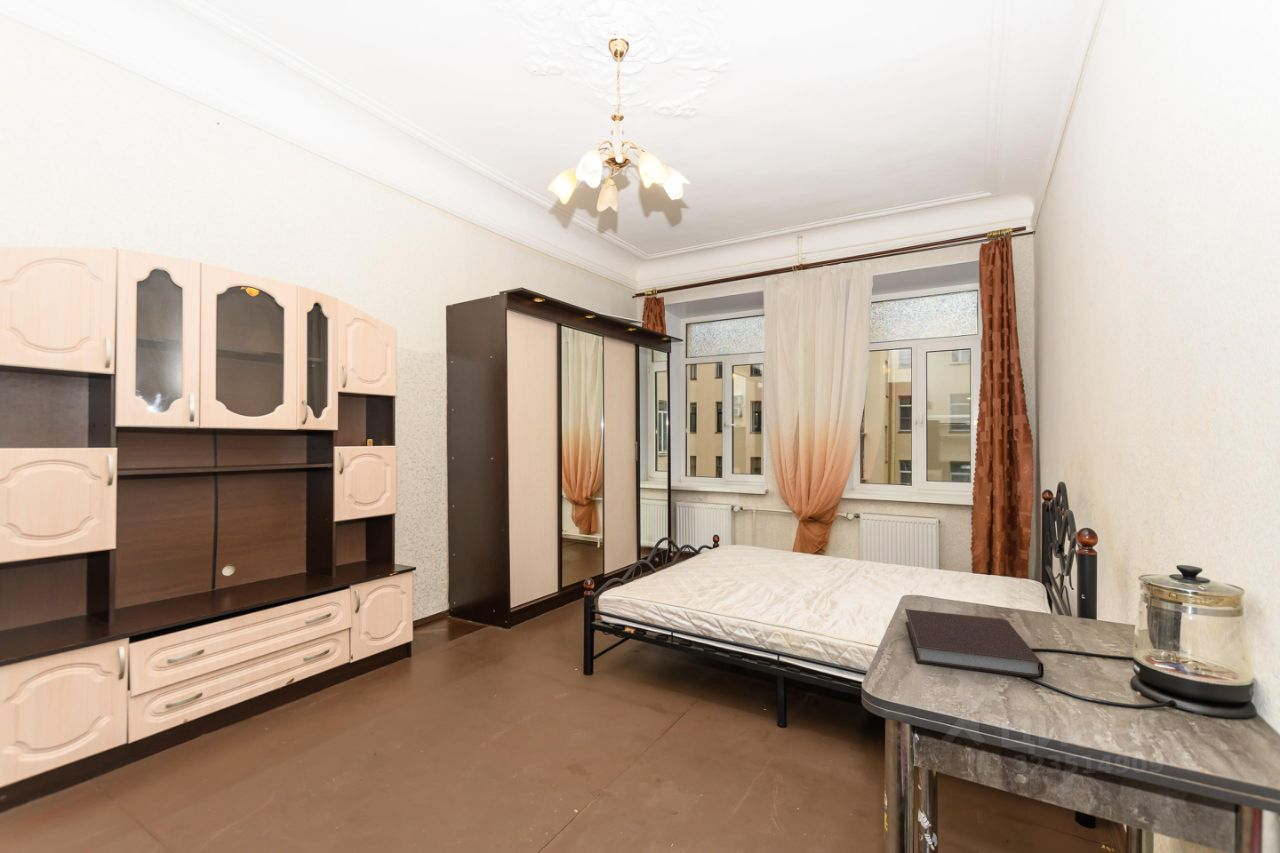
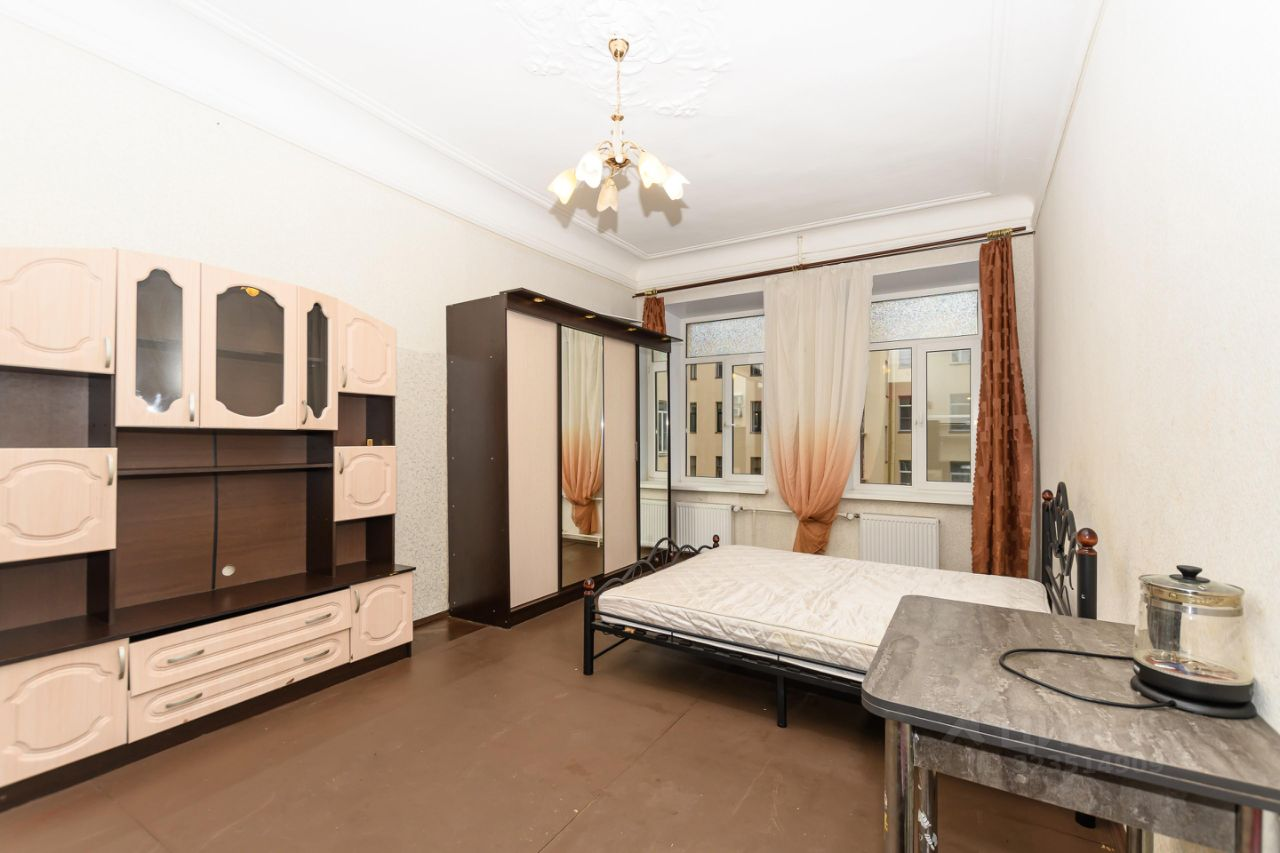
- notebook (965, 639)
